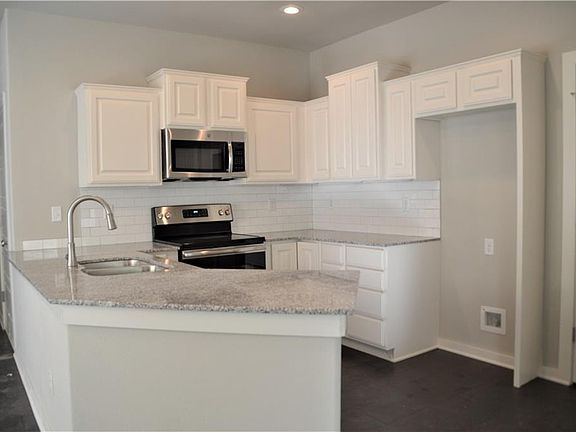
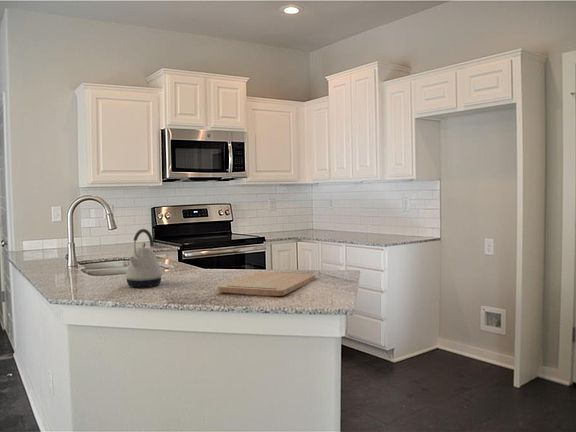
+ kettle (142, 257)
+ cutting board (269, 282)
